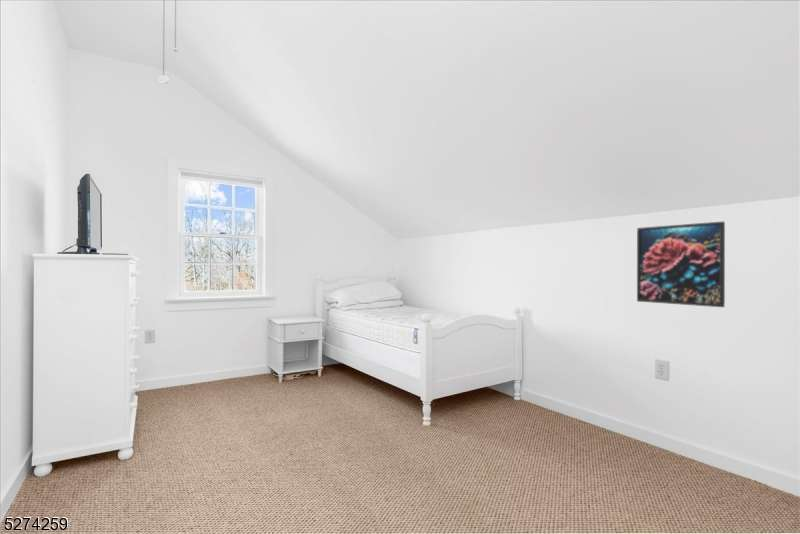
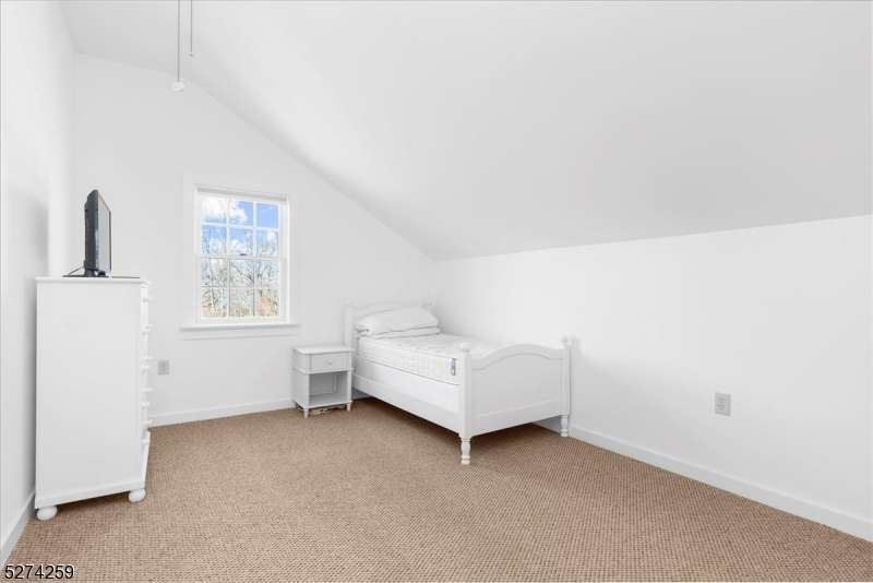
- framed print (677, 264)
